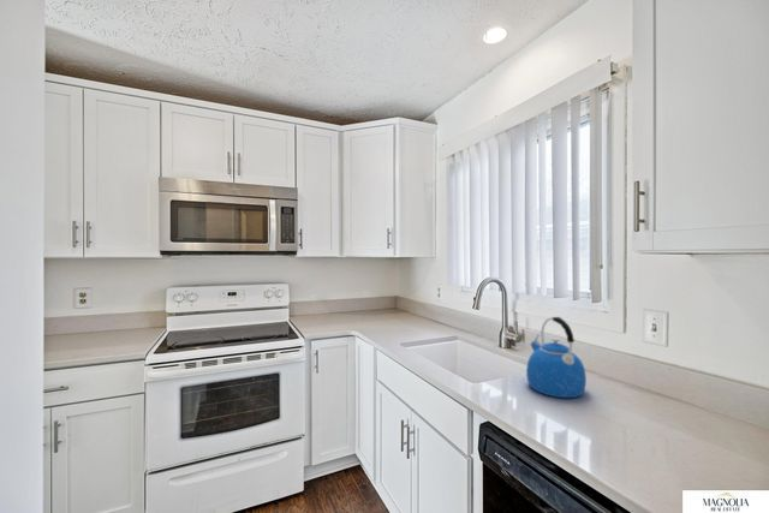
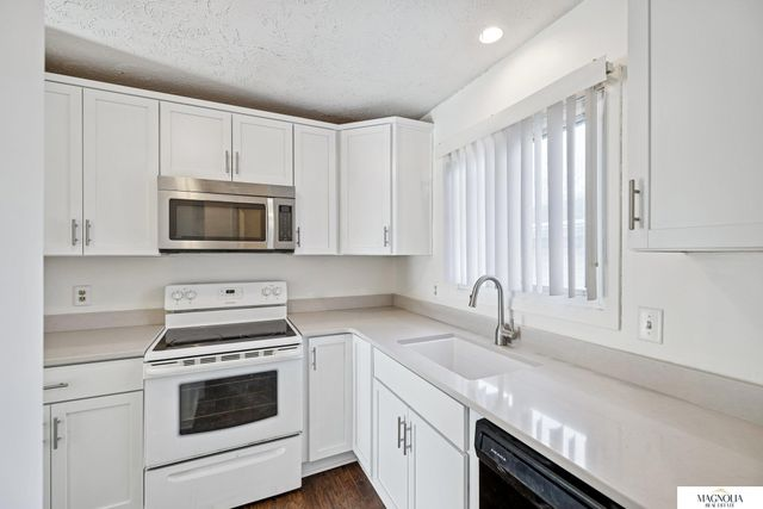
- kettle (550, 350)
